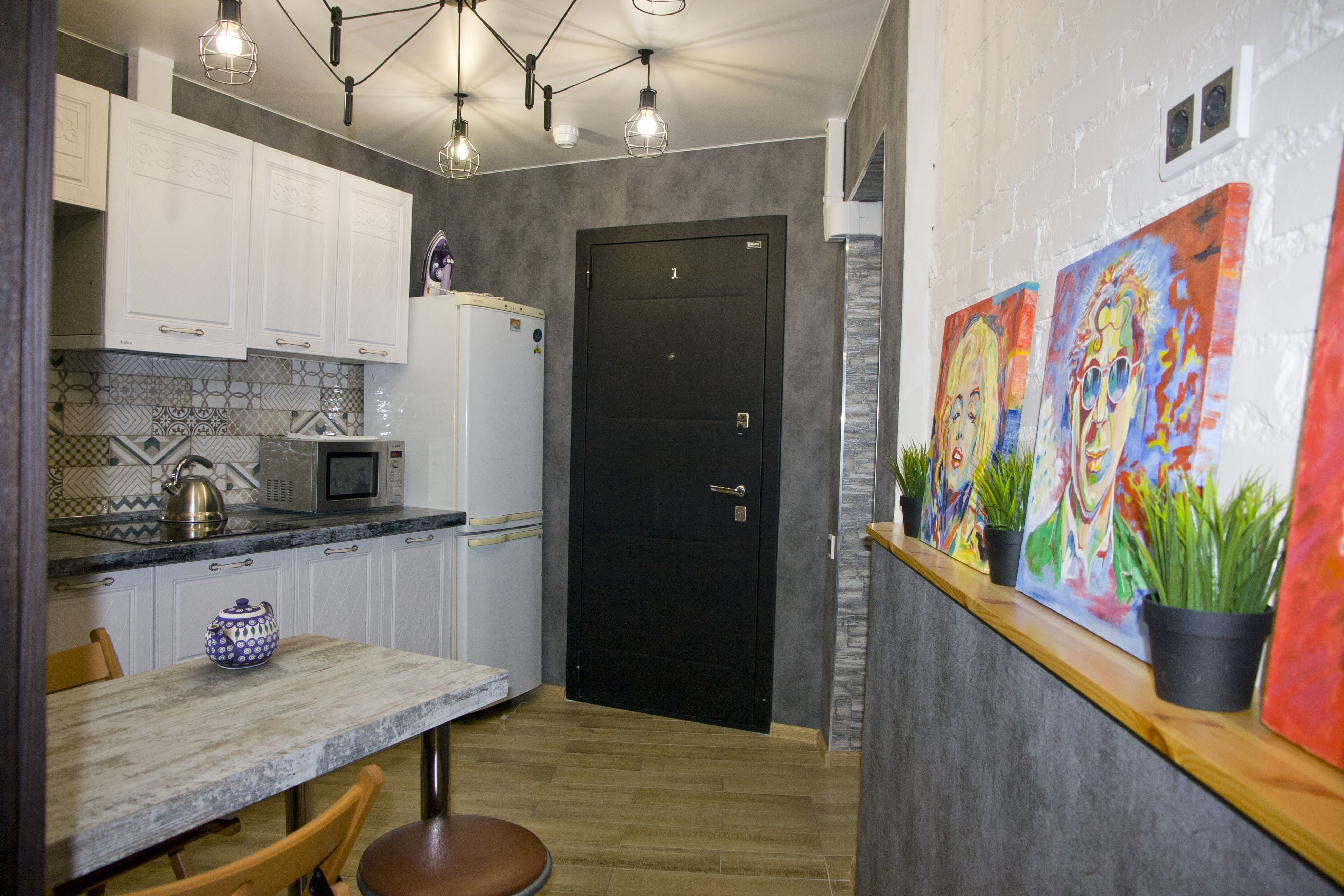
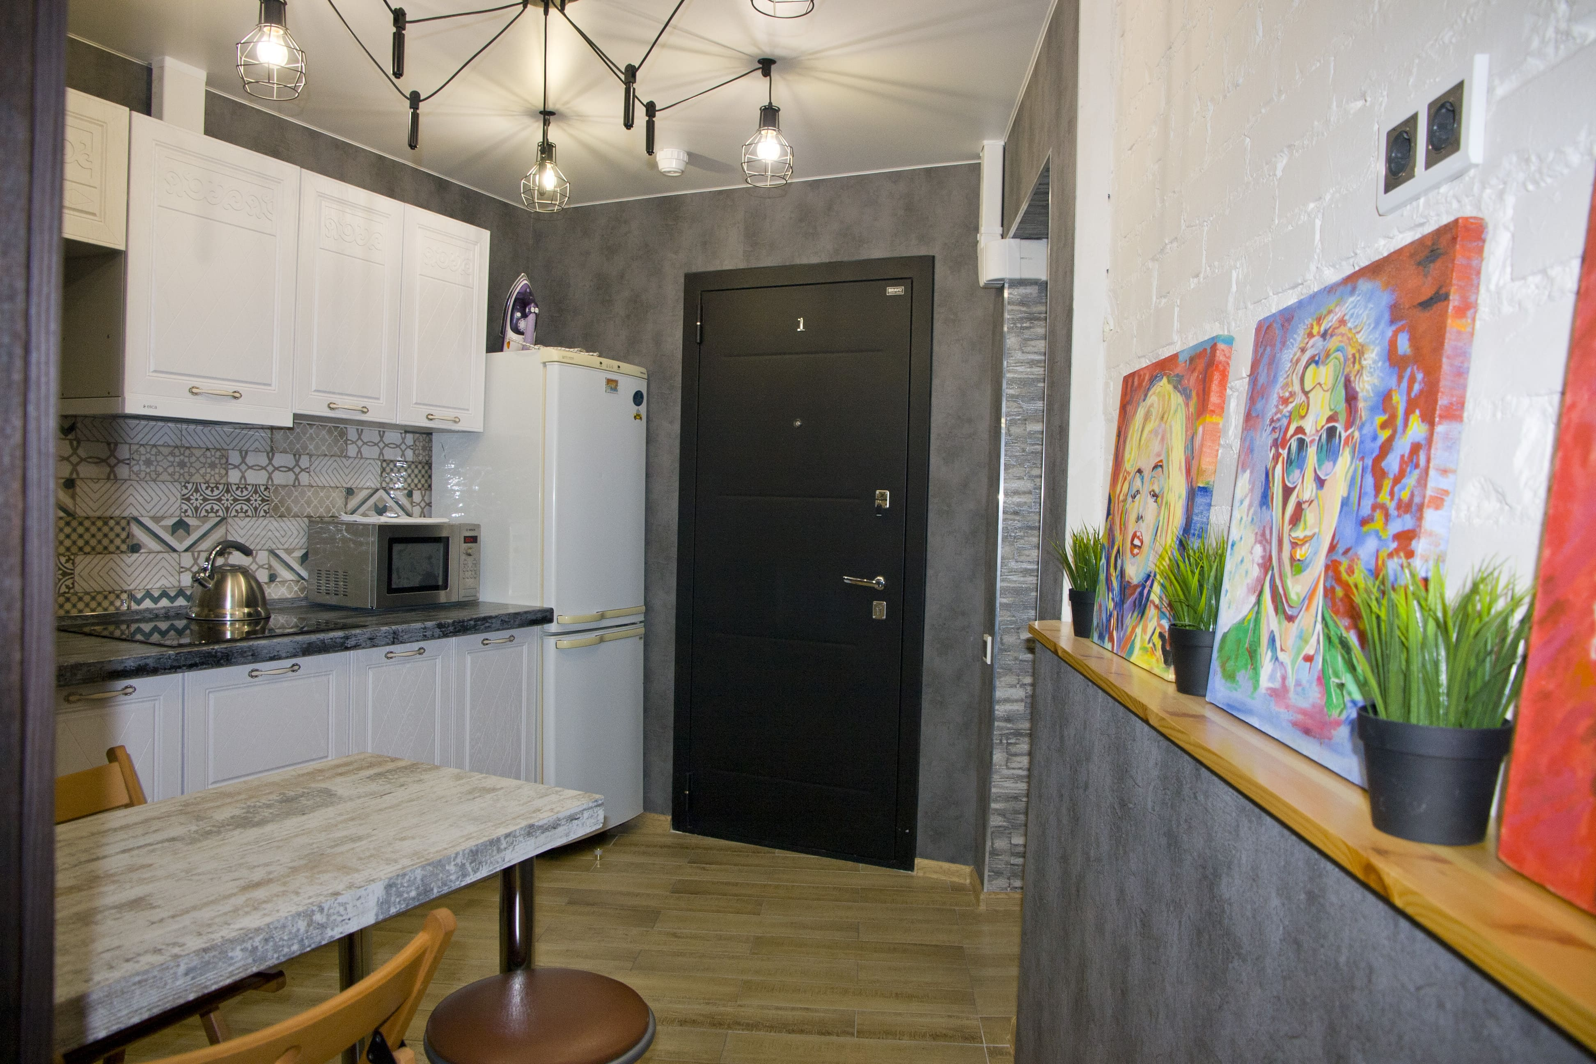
- teapot (242, 630)
